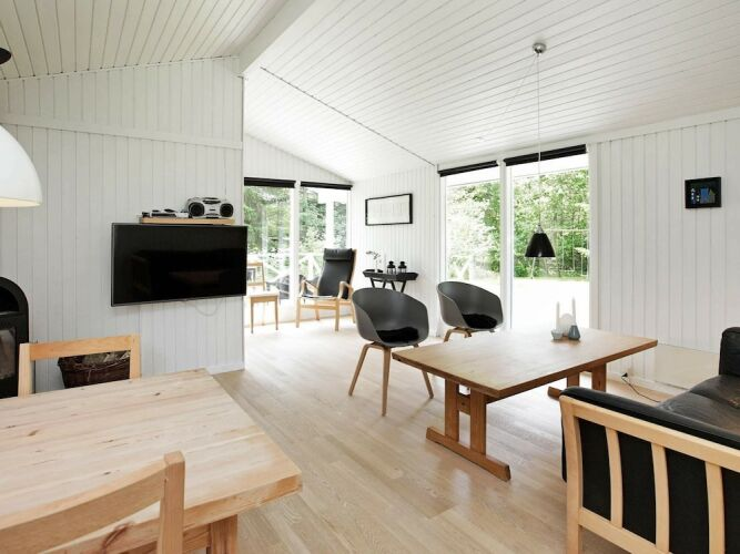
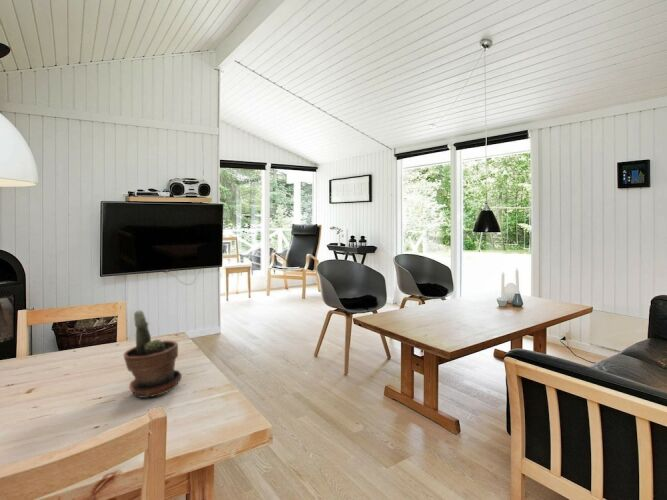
+ potted plant (153, 351)
